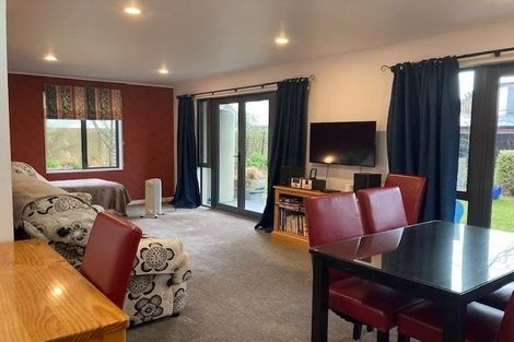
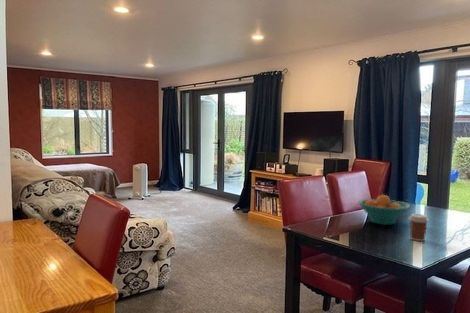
+ coffee cup (418, 227)
+ fruit bowl (383, 208)
